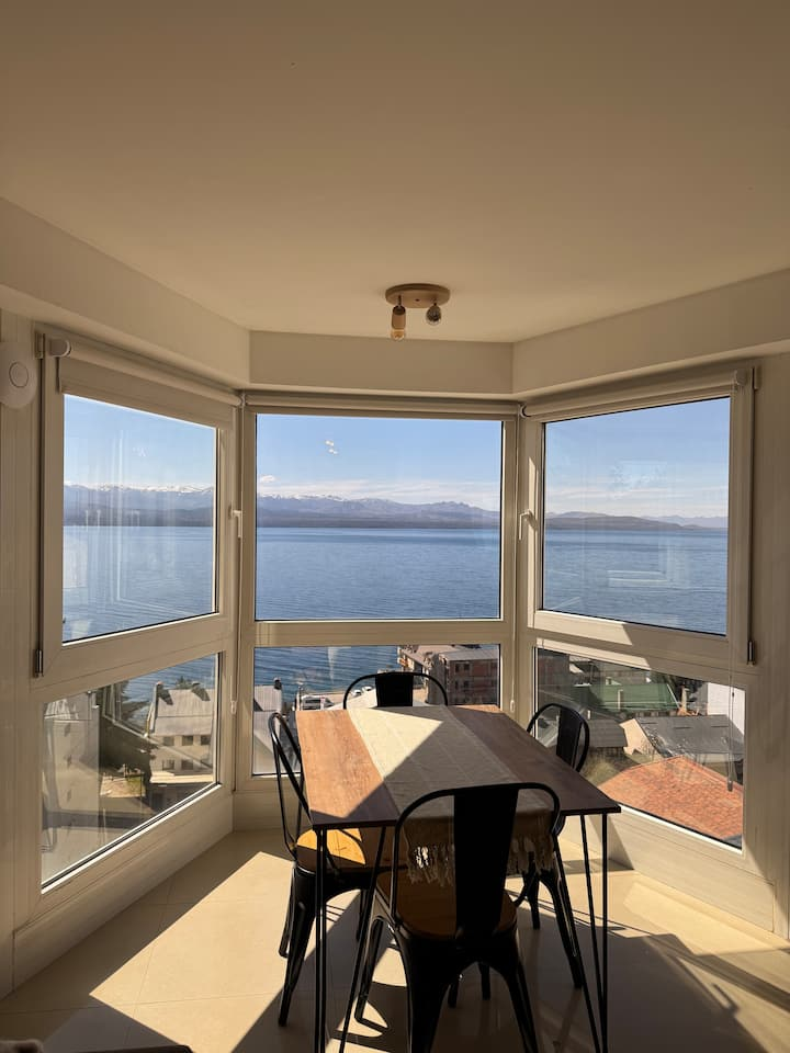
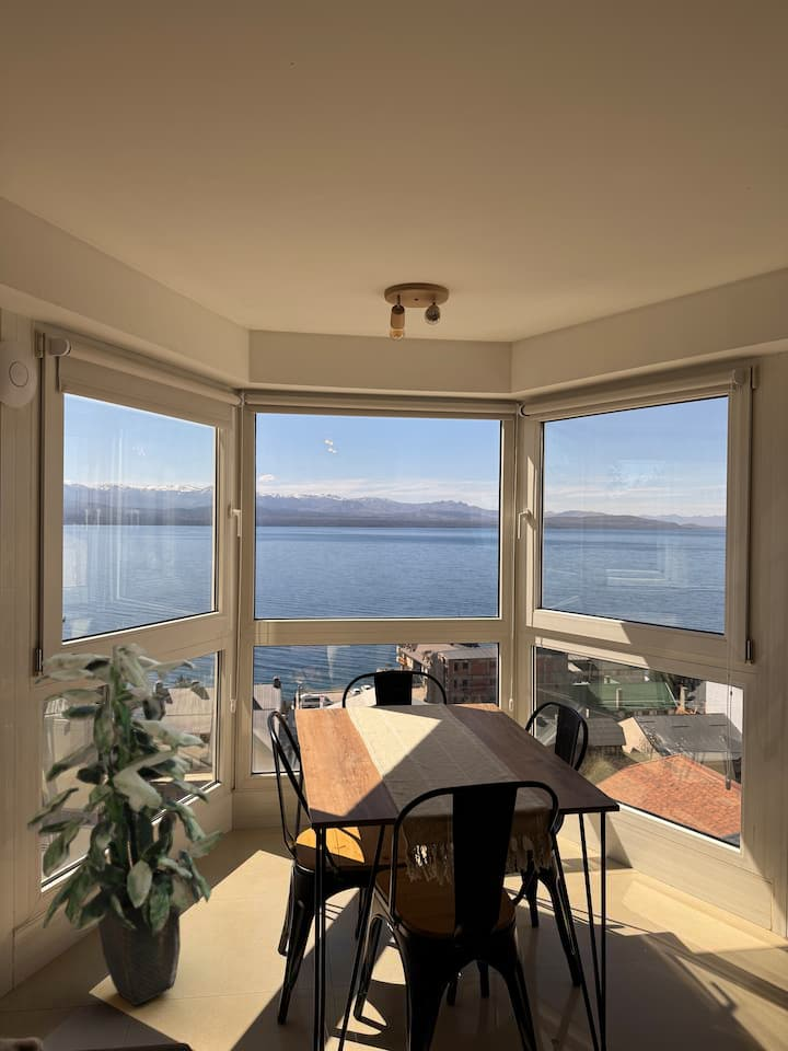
+ indoor plant (126, 816)
